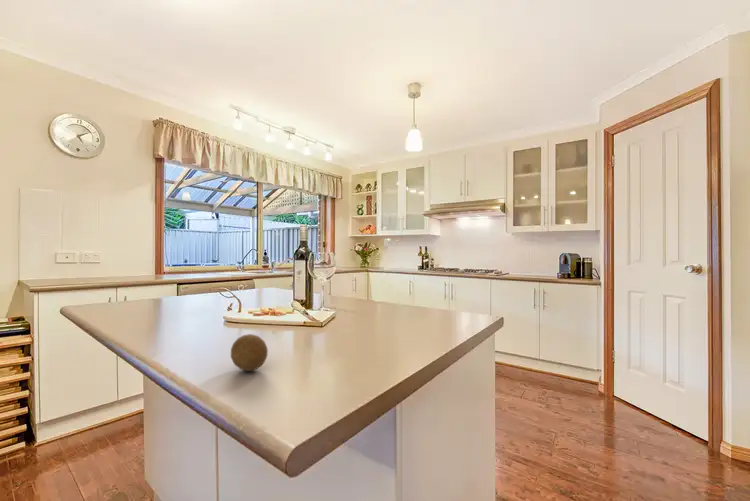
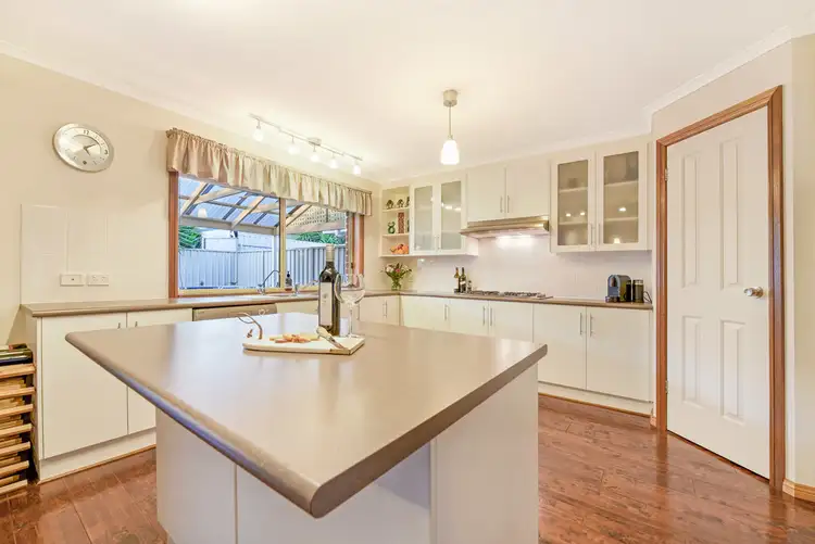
- fruit (249, 352)
